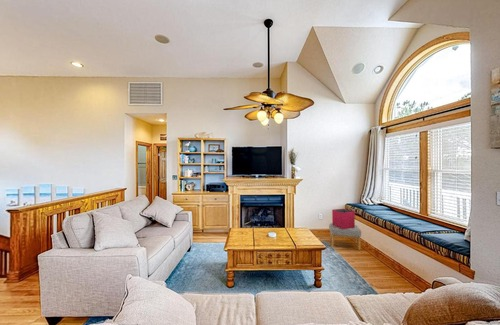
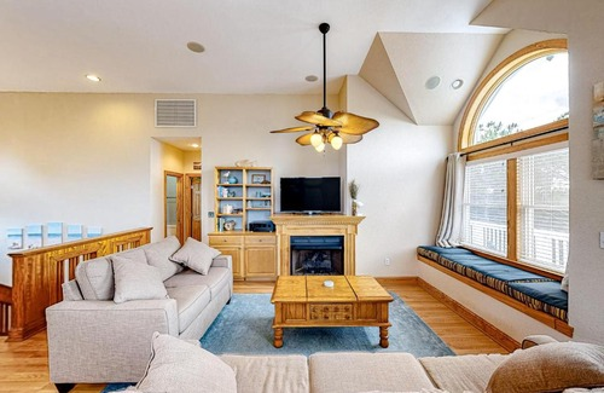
- storage bin (343, 218)
- footstool (344, 235)
